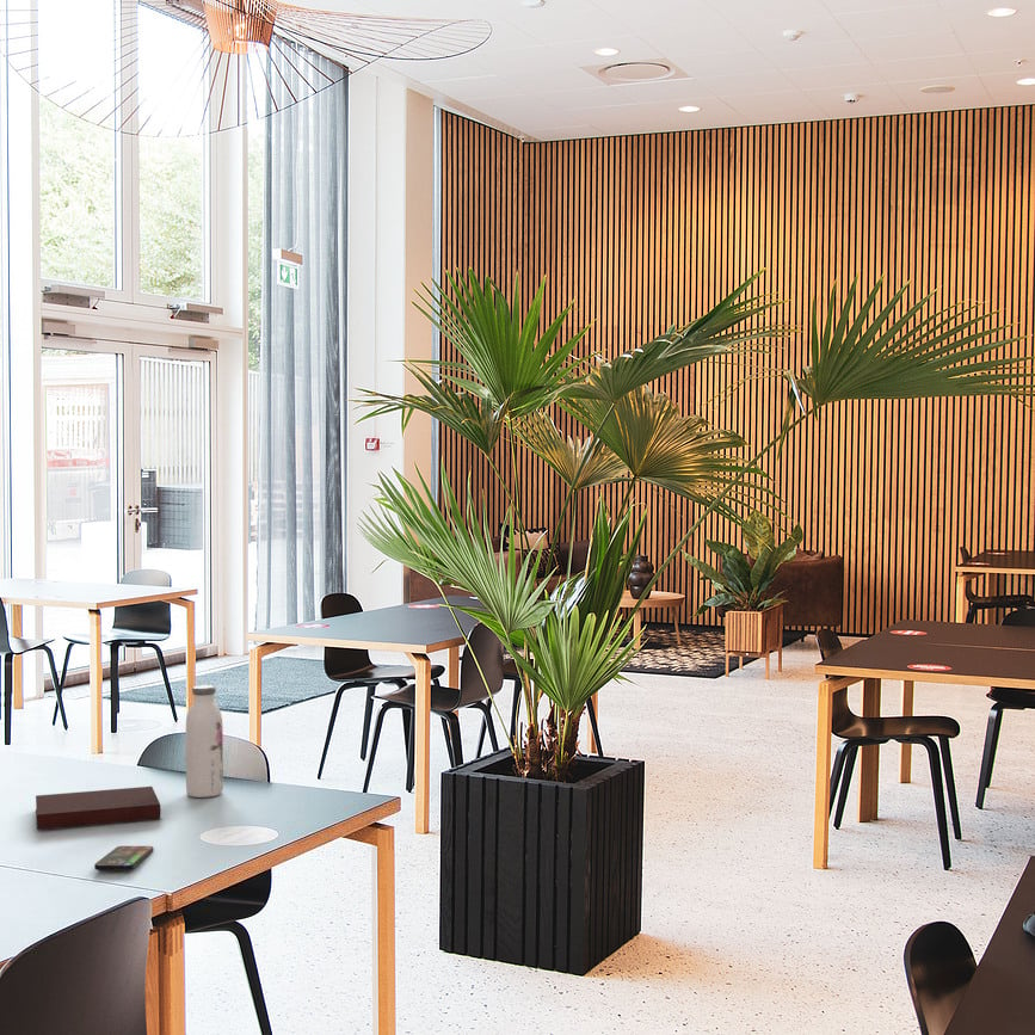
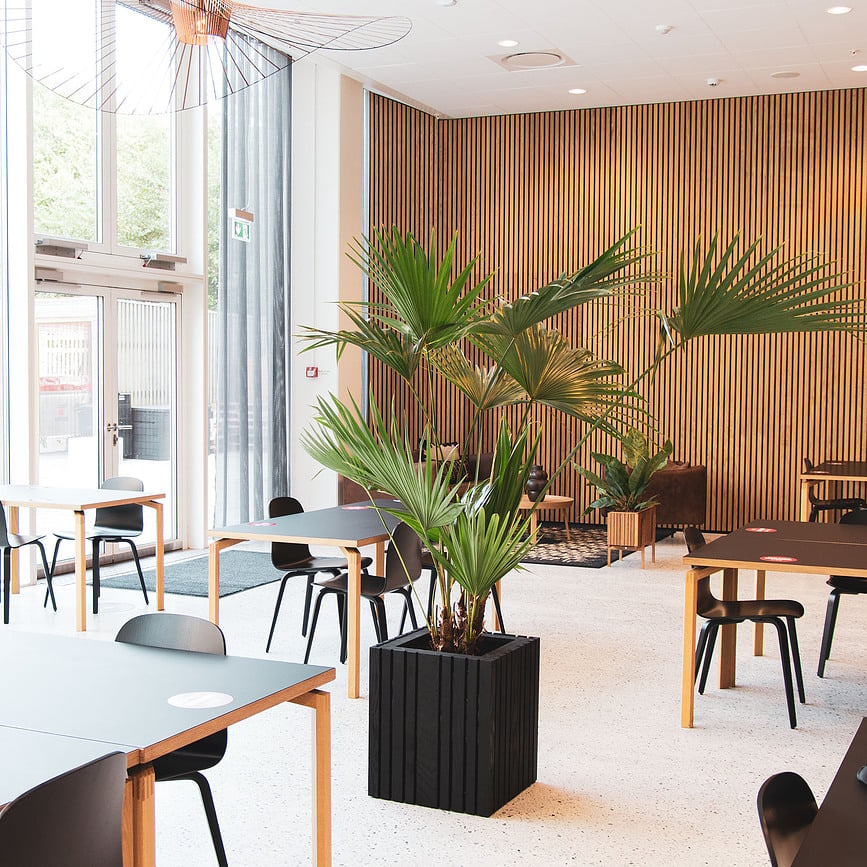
- notebook (97, 807)
- water bottle (204, 739)
- smartphone (124, 857)
